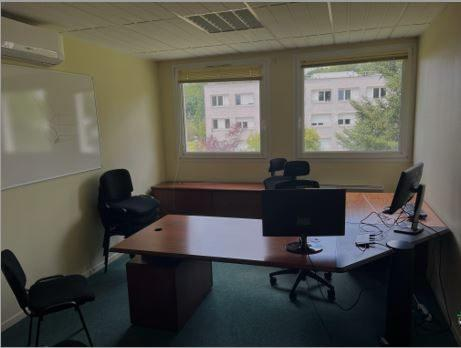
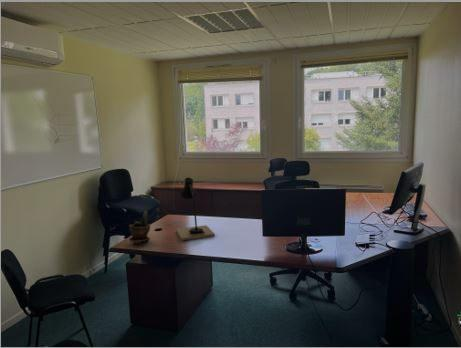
+ desk lamp (193, 204)
+ potted plant (139, 226)
